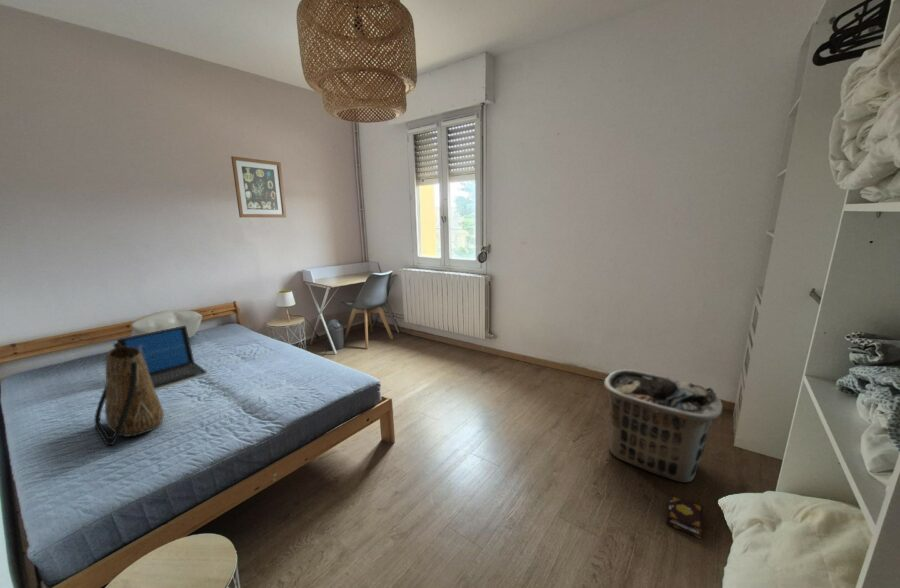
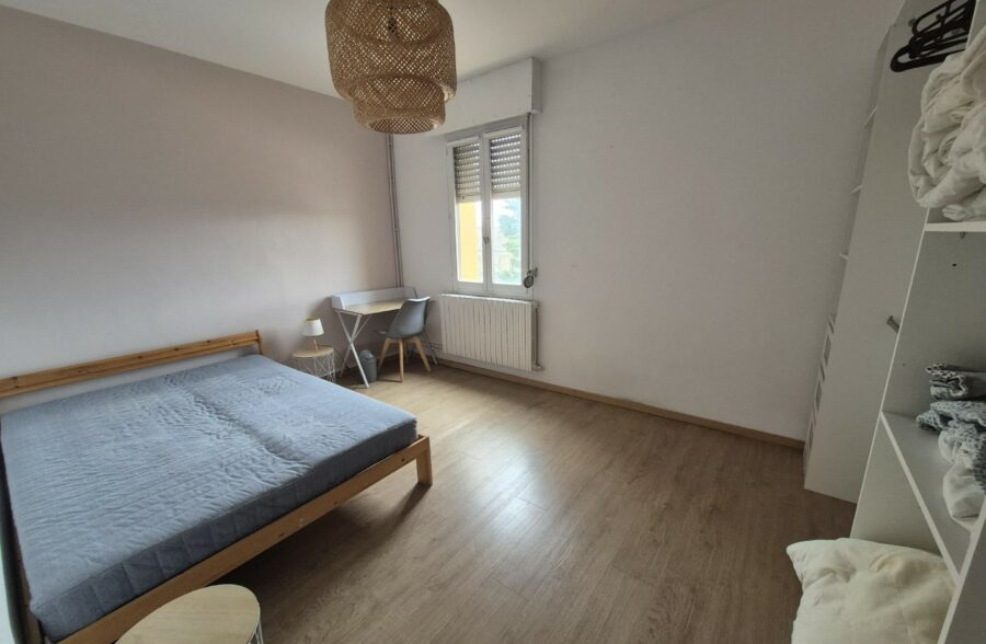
- laptop (163, 357)
- wall art (260, 188)
- tote bag (125, 389)
- clothes hamper (655, 418)
- book (685, 514)
- pillow (166, 328)
